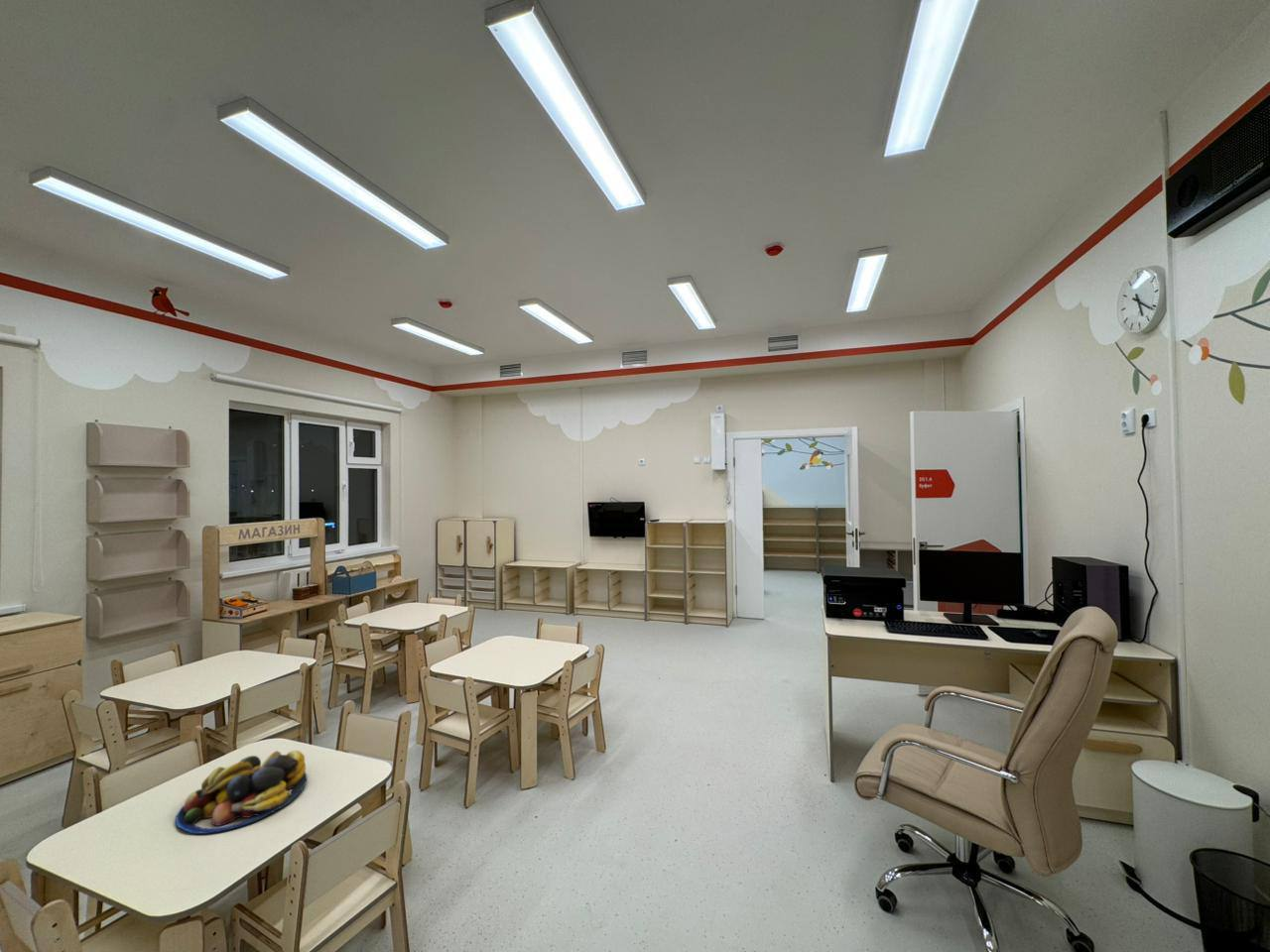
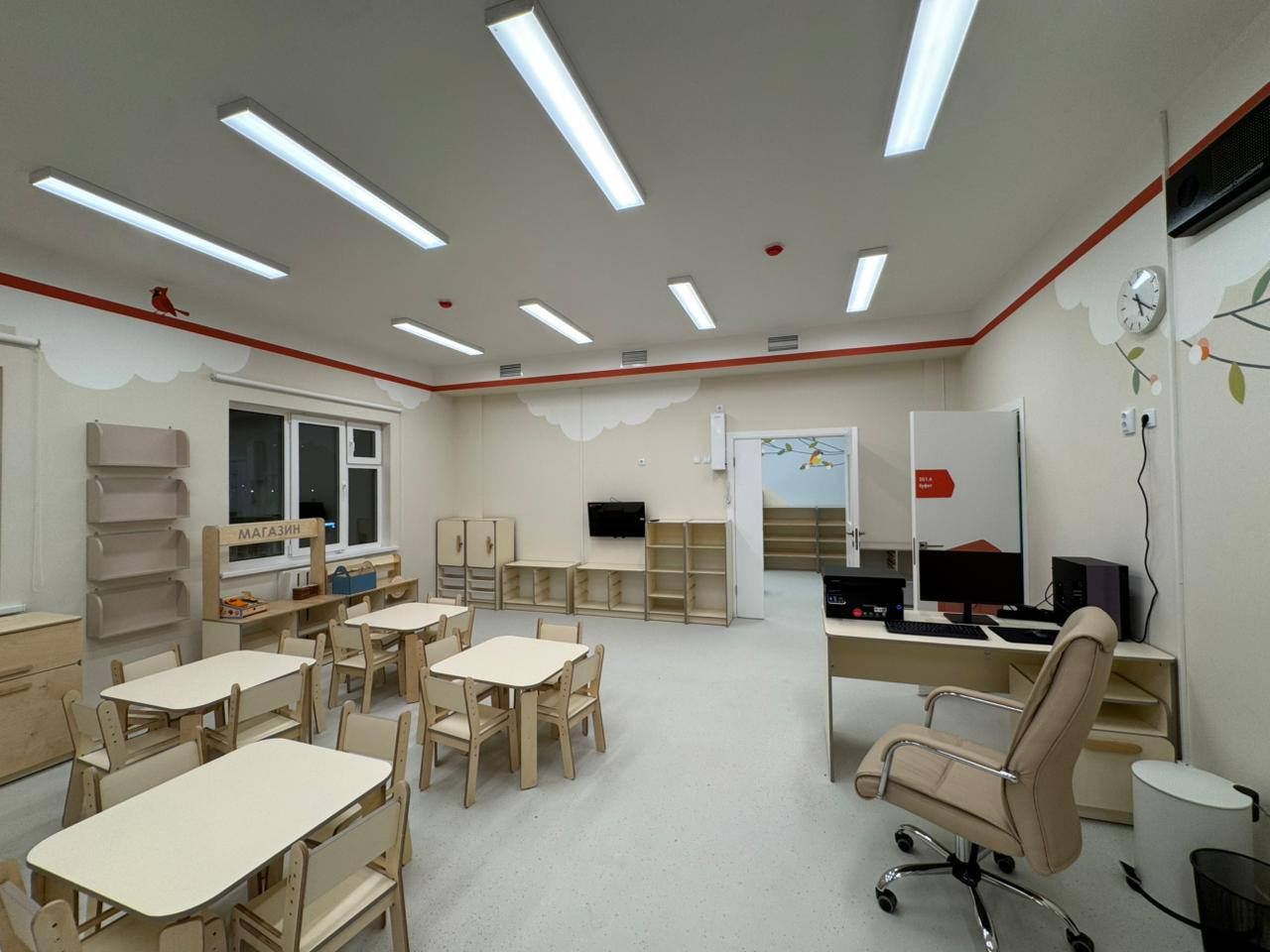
- fruit bowl (244, 779)
